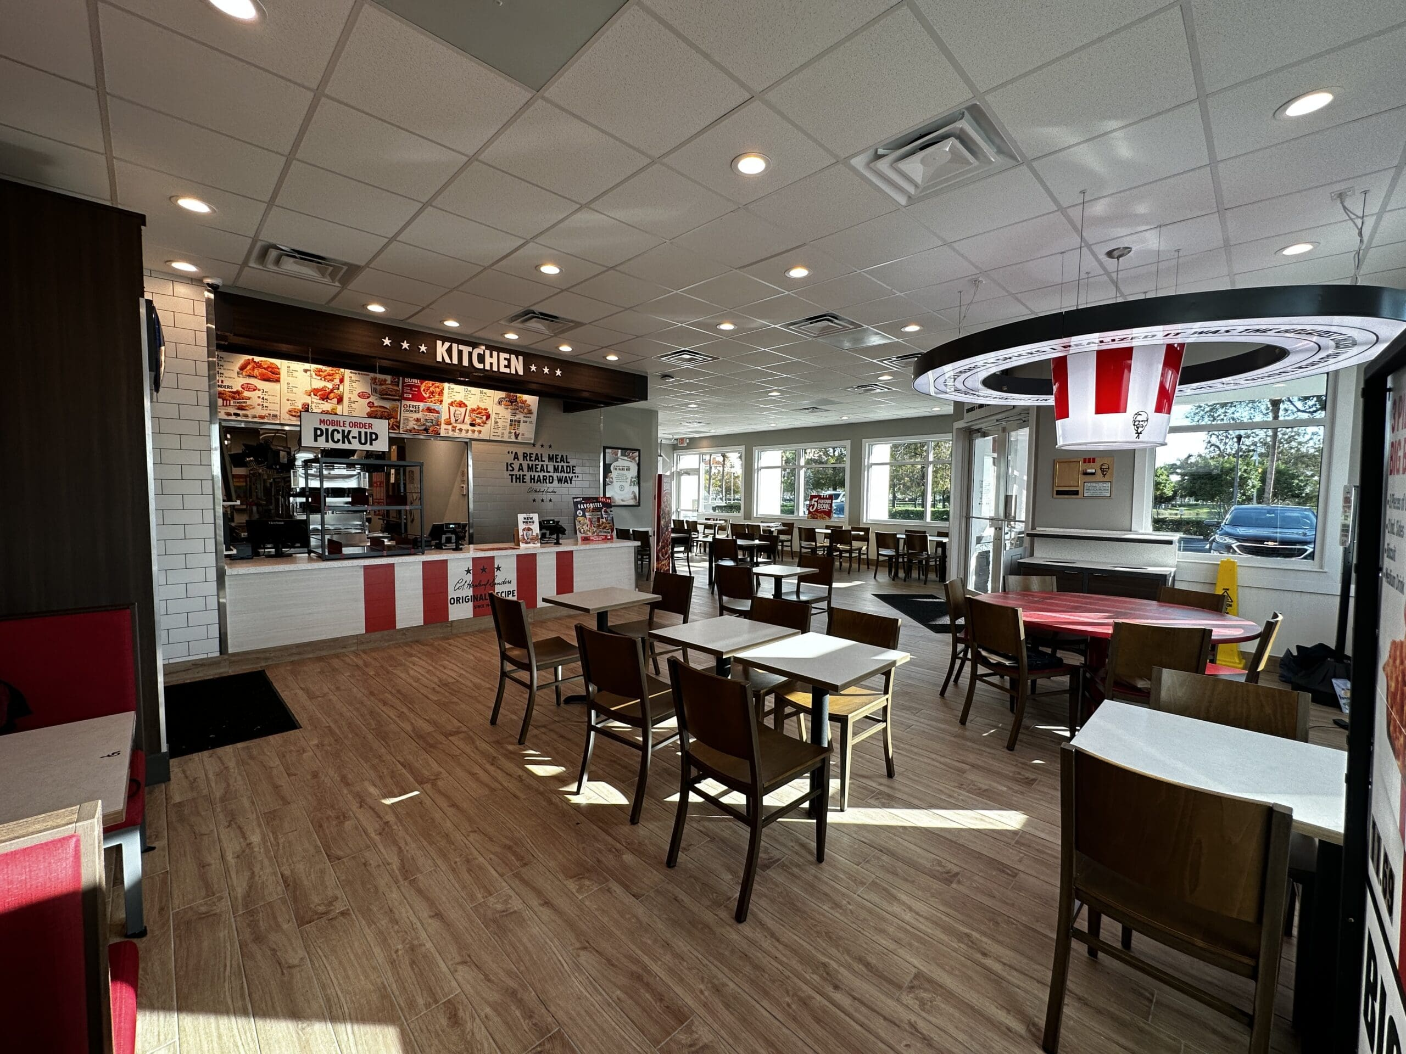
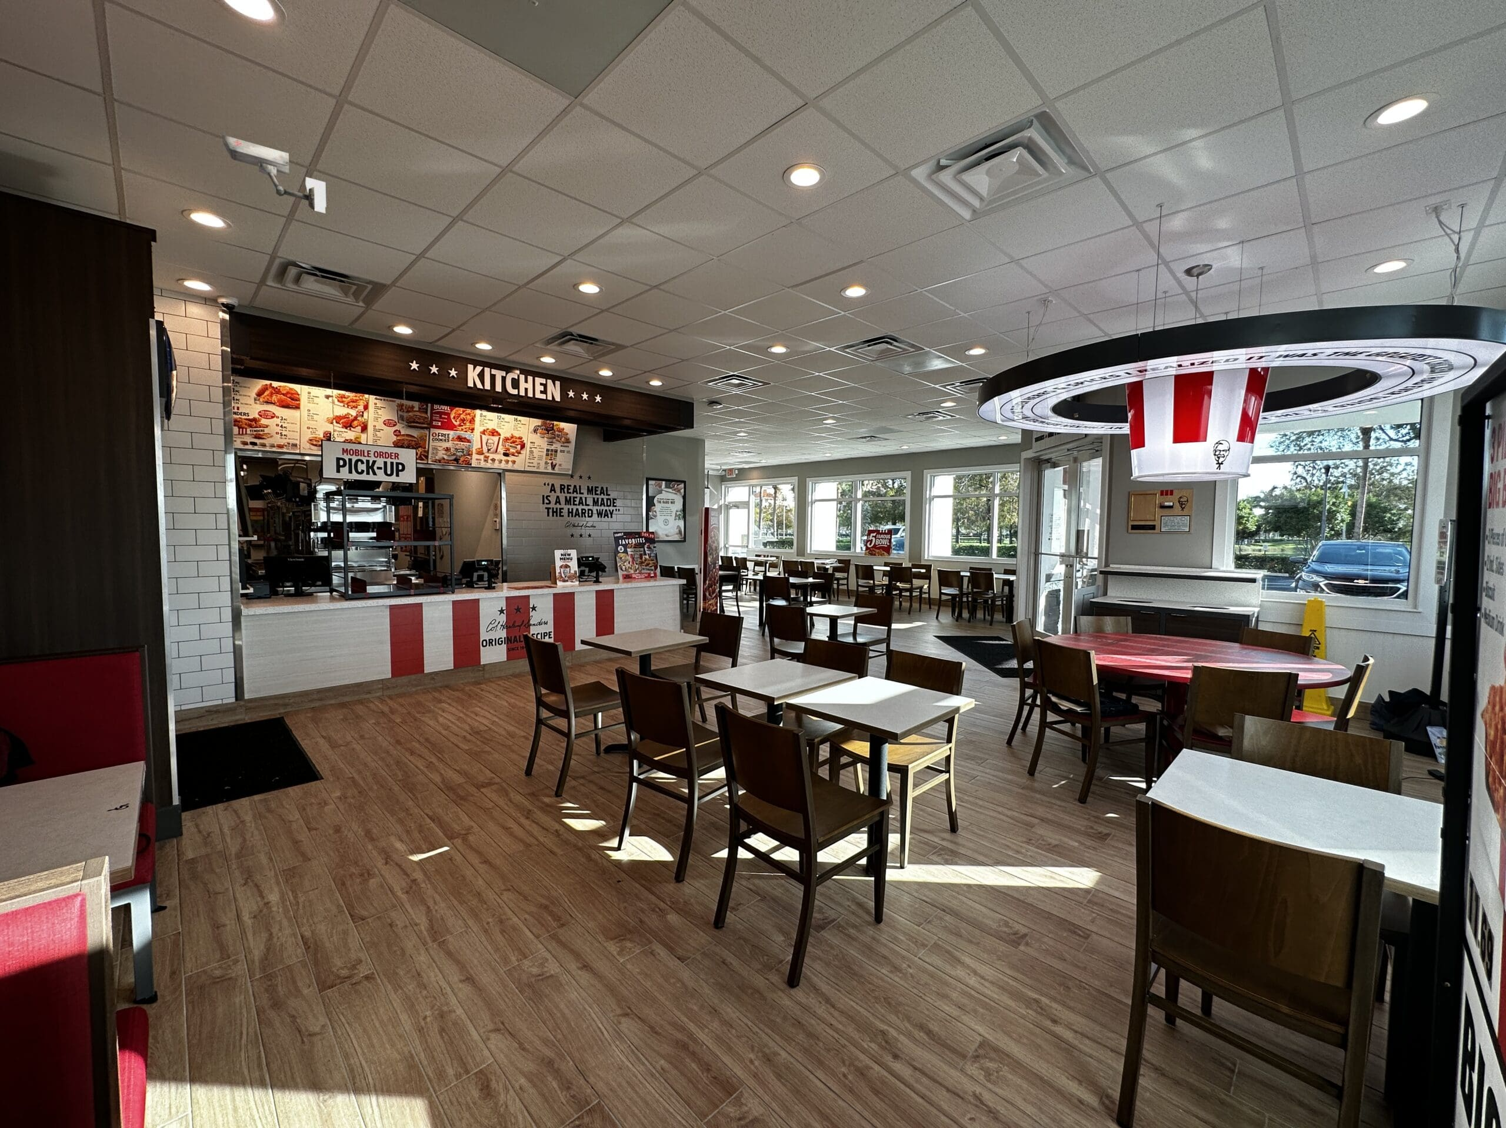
+ security camera (277, 185)
